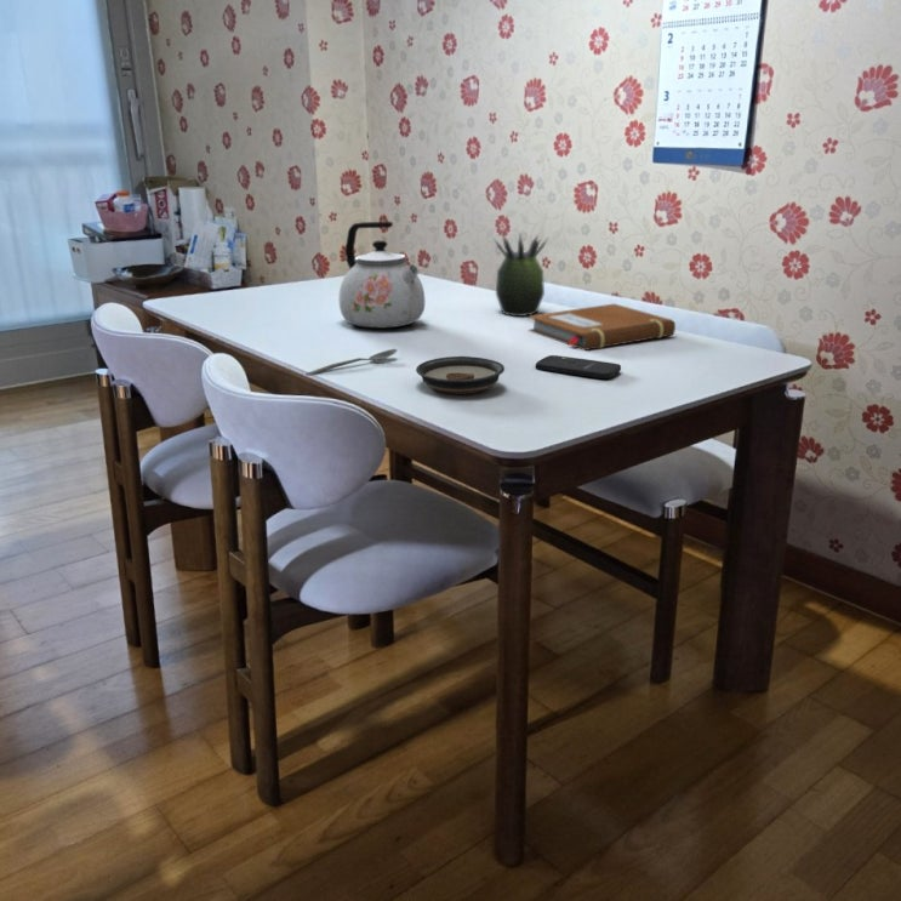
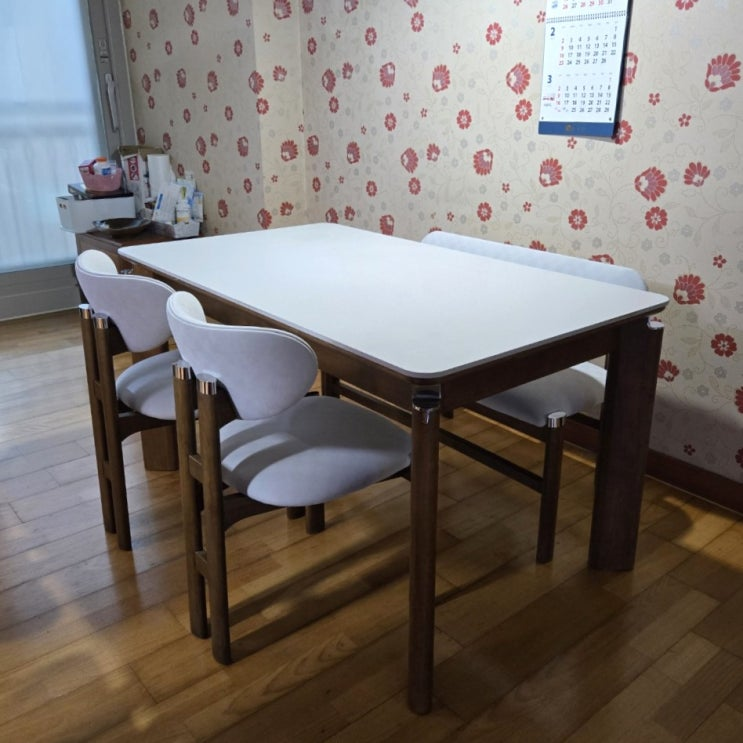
- notebook (598, 326)
- succulent plant (520, 274)
- spoon (353, 361)
- kettle (381, 273)
- smartphone (577, 366)
- saucer (460, 377)
